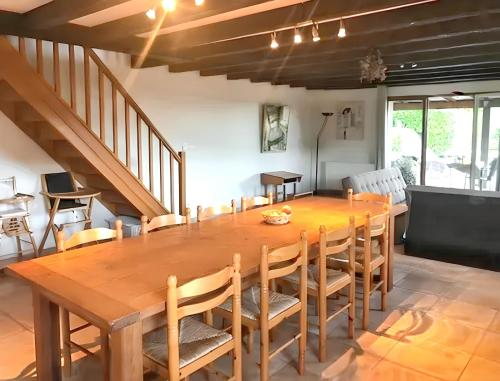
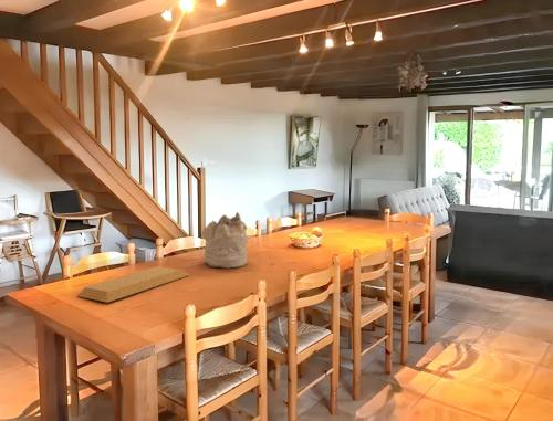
+ cutting board (137, 281)
+ mineral sample (225, 238)
